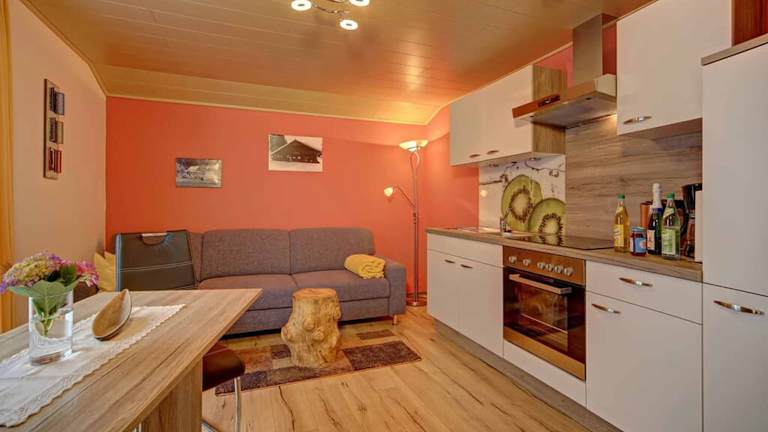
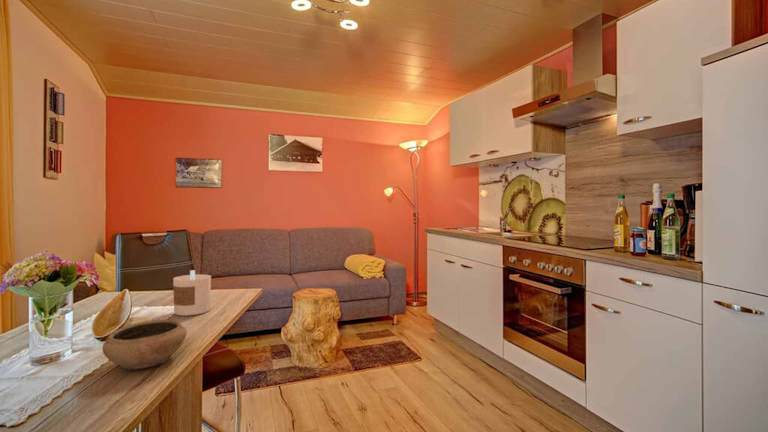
+ candle (192, 290)
+ ceramic bowl (146, 345)
